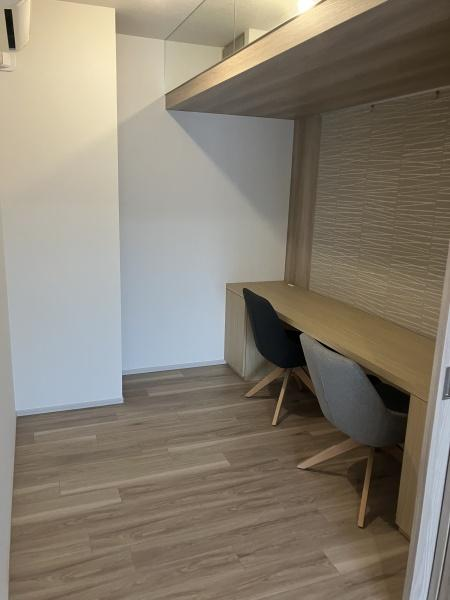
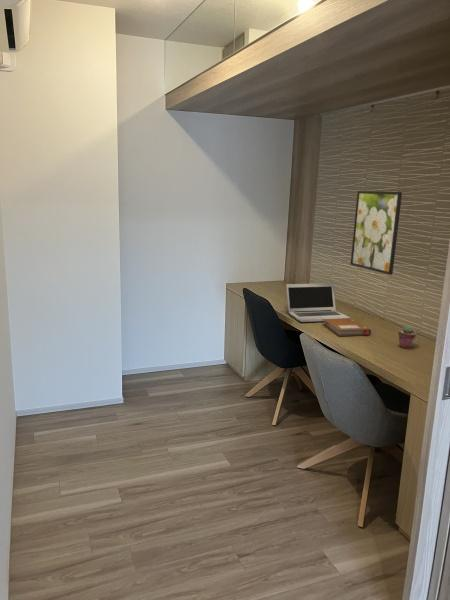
+ notebook (346, 327)
+ laptop (317, 301)
+ potted succulent (406, 336)
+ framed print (374, 231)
